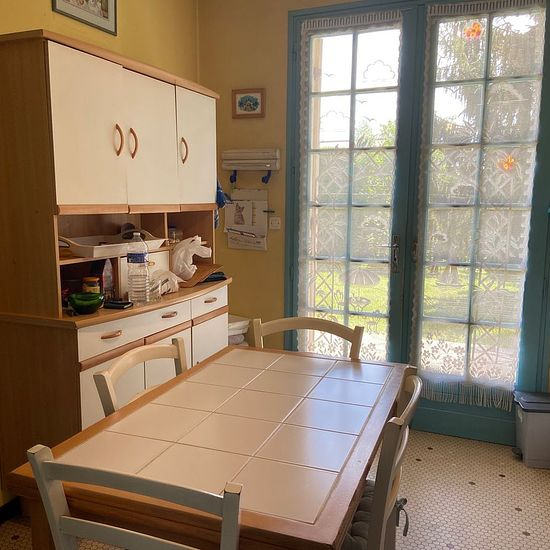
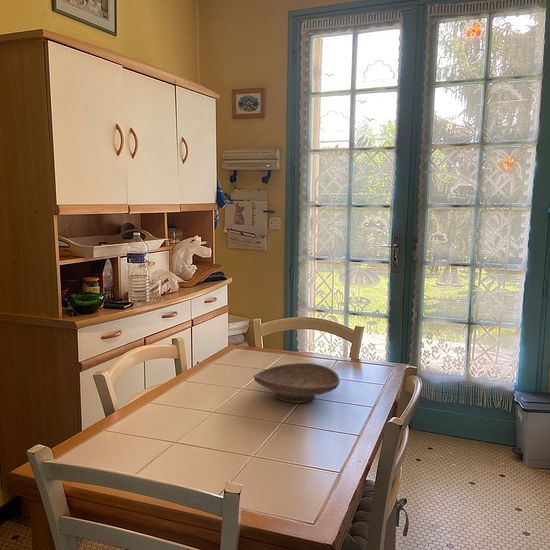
+ decorative bowl (296, 383)
